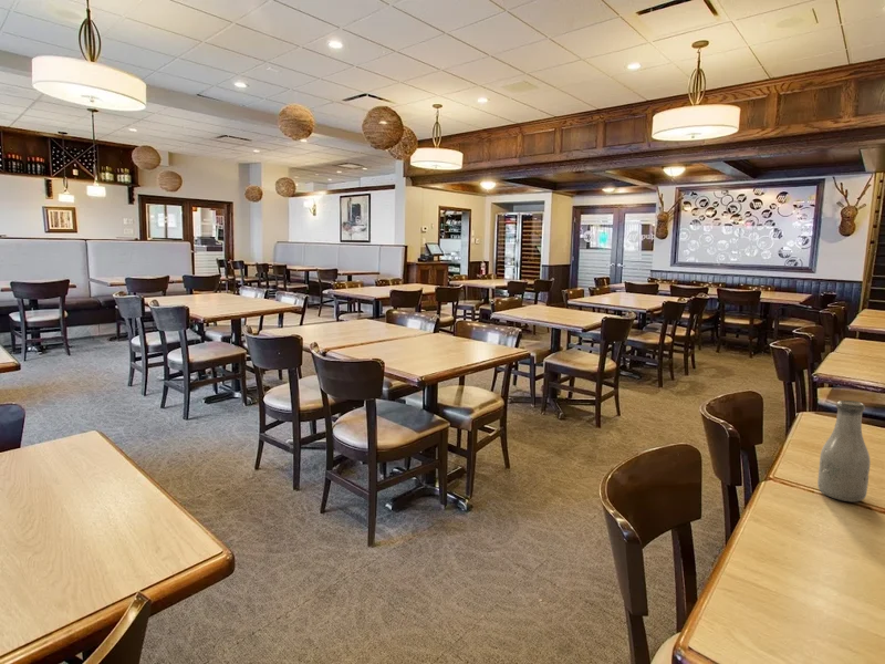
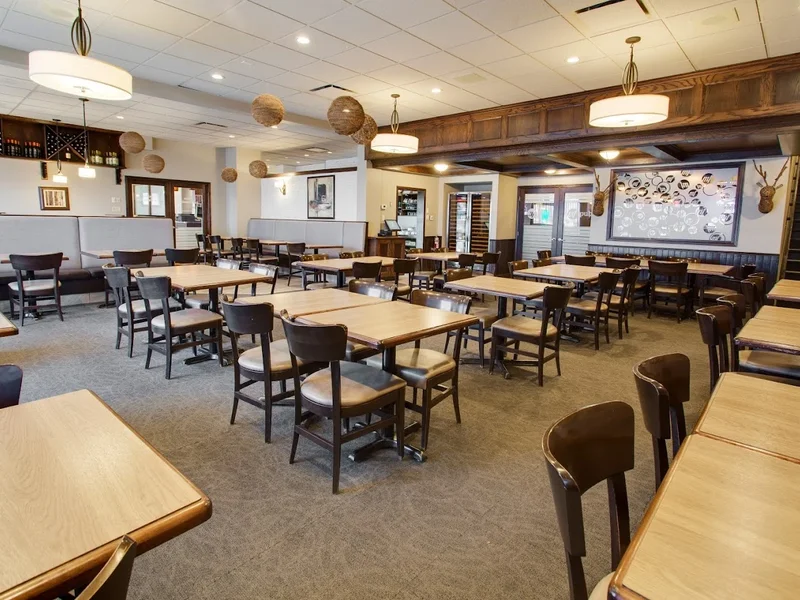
- bottle (845, 449)
